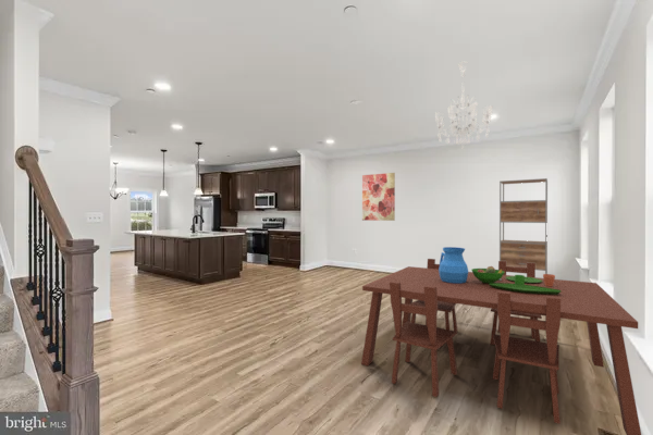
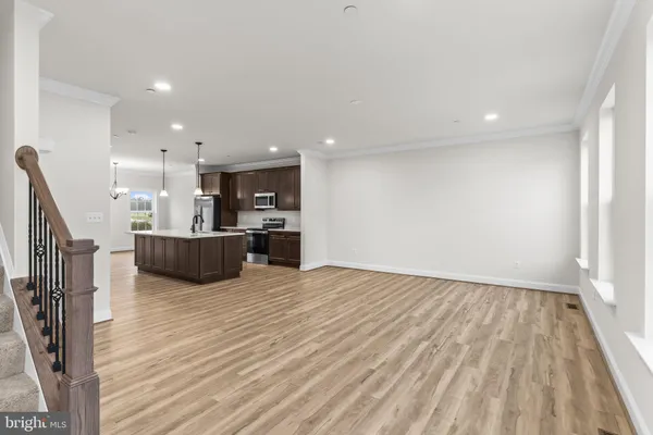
- chandelier (463, 105)
- dining table (483, 303)
- shelving unit (522, 240)
- wall art (378, 197)
